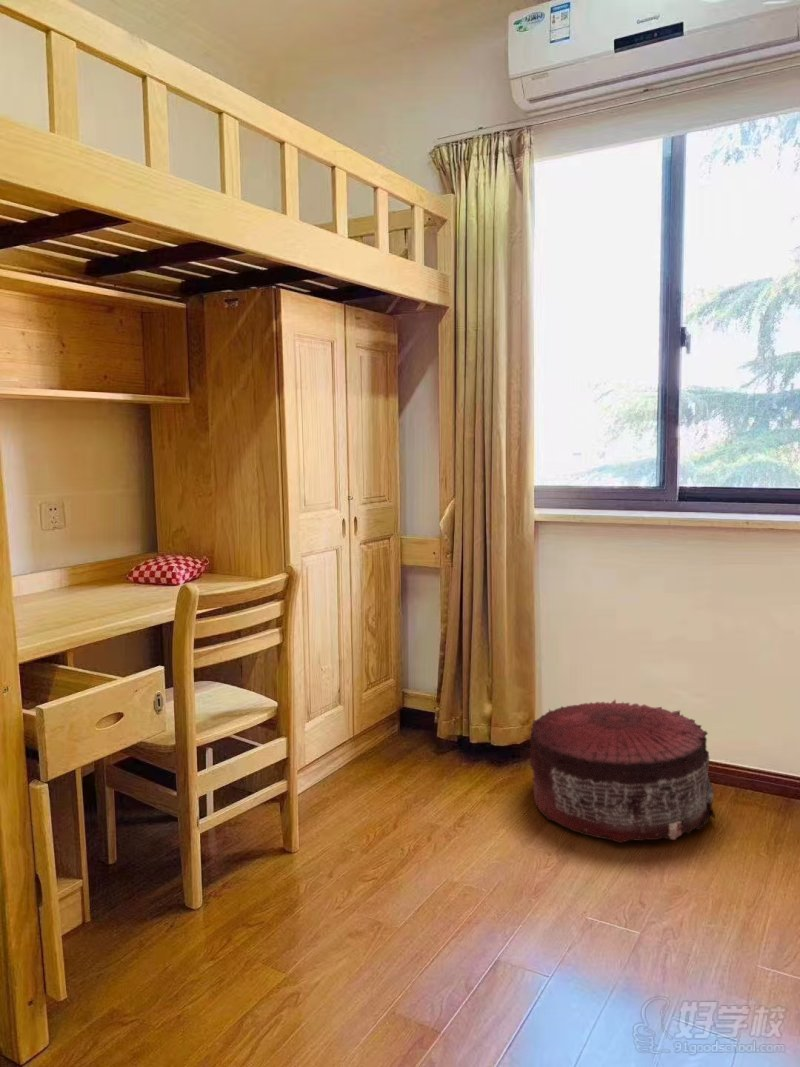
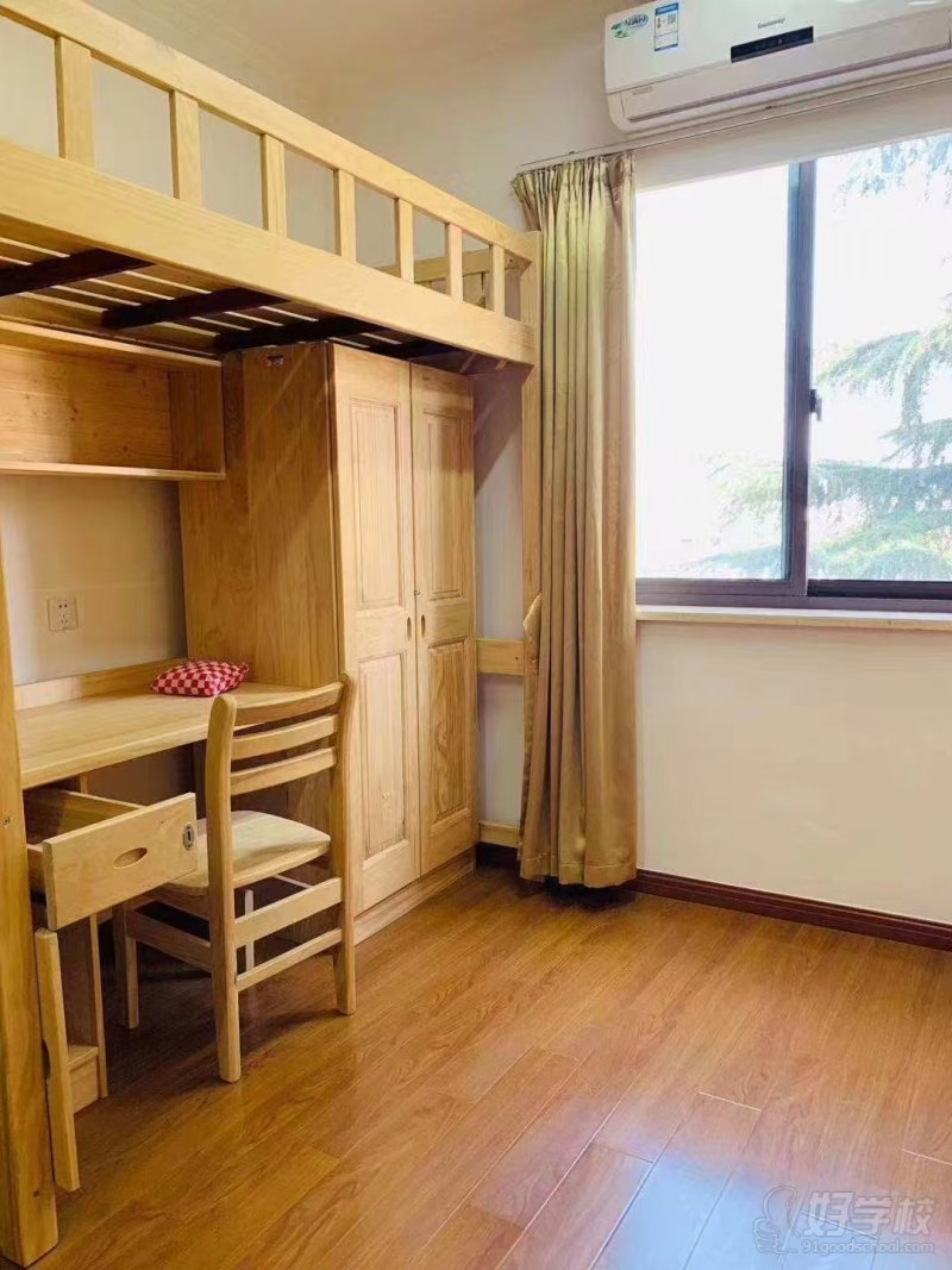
- pouf (619, 761)
